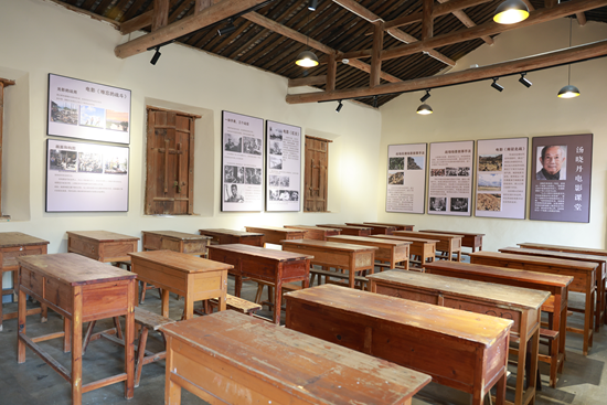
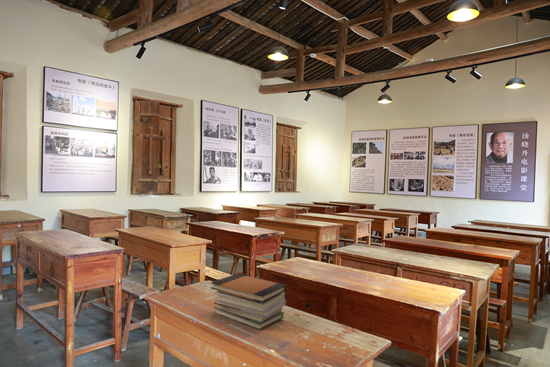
+ book stack (248, 299)
